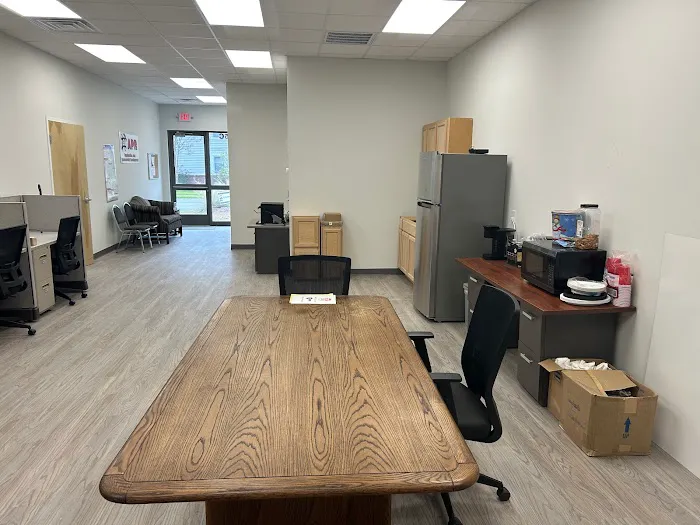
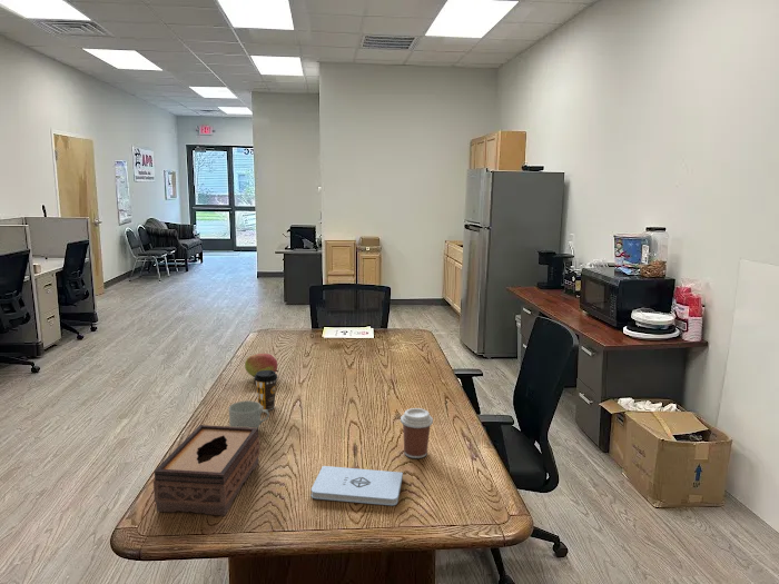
+ coffee cup (416, 433)
+ mug (249, 418)
+ fruit (262, 366)
+ notepad (357, 484)
+ tissue box (210, 466)
+ coffee cup (266, 389)
